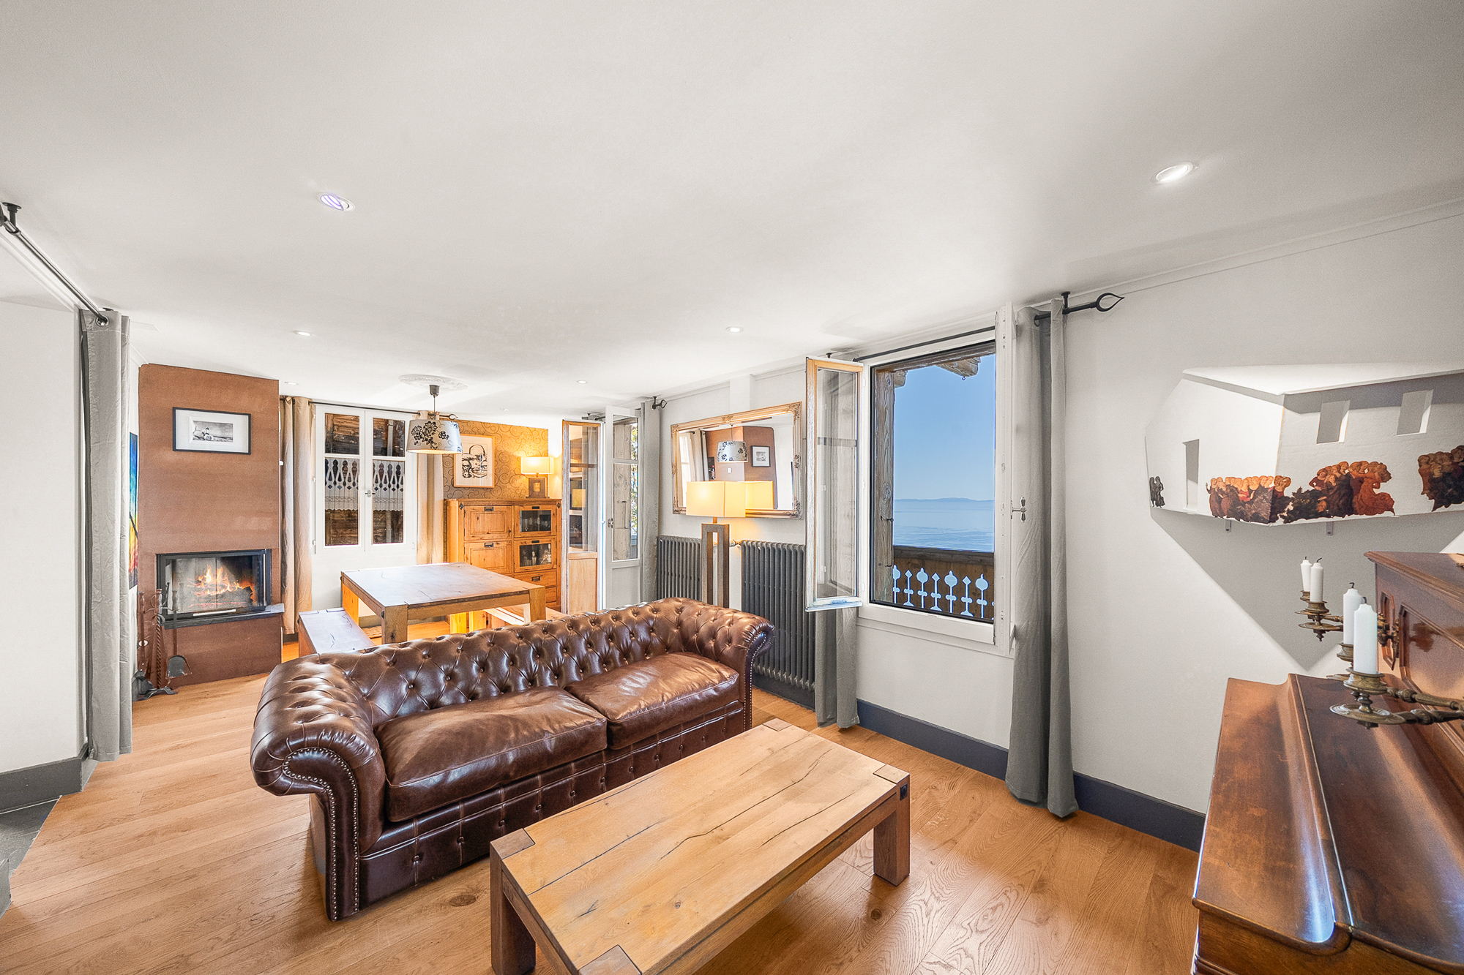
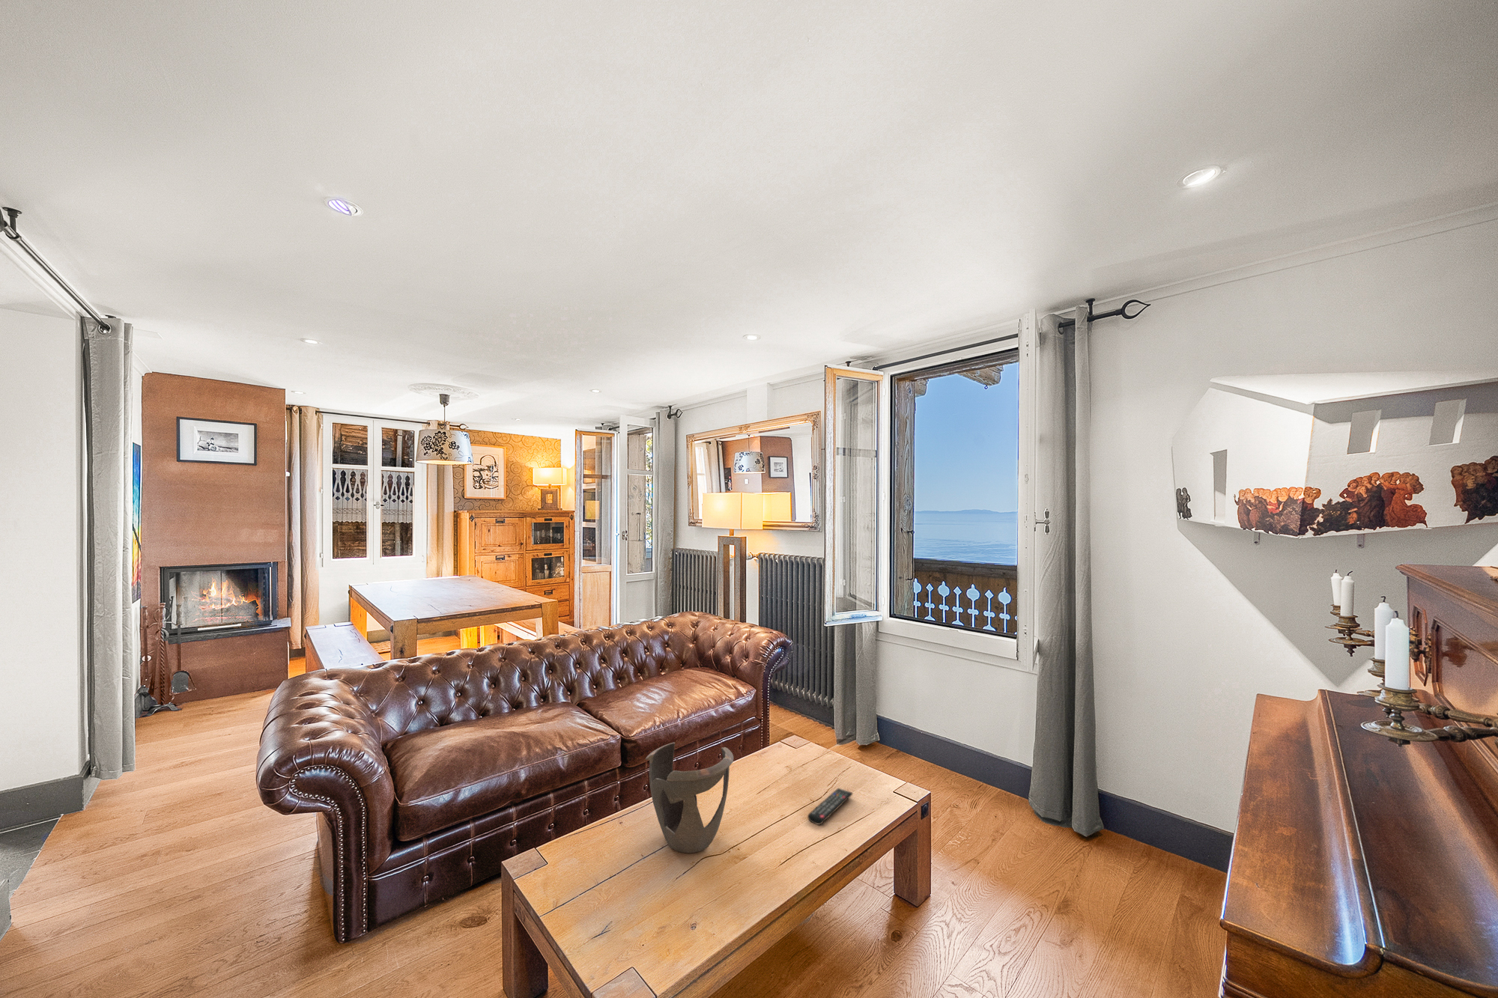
+ decorative bowl (688, 799)
+ remote control (831, 805)
